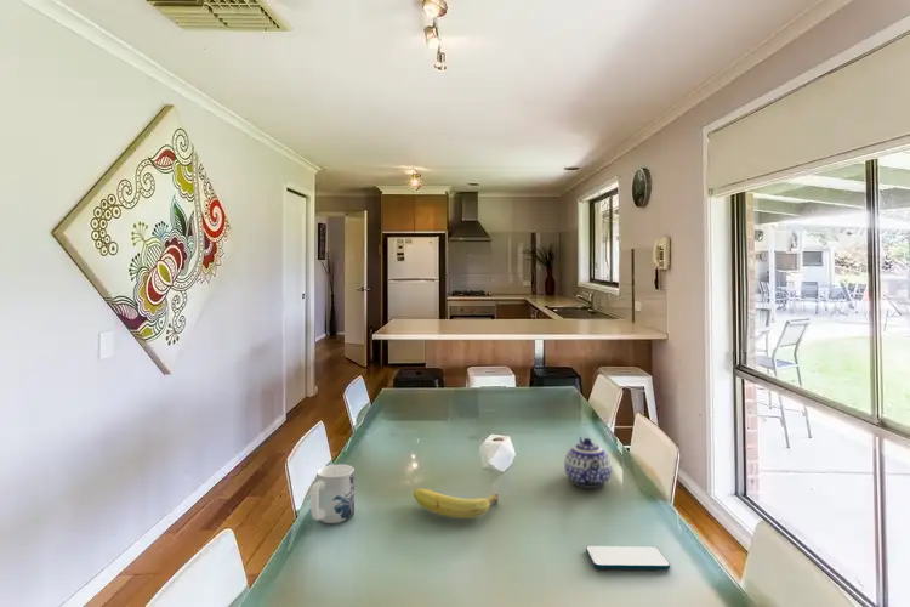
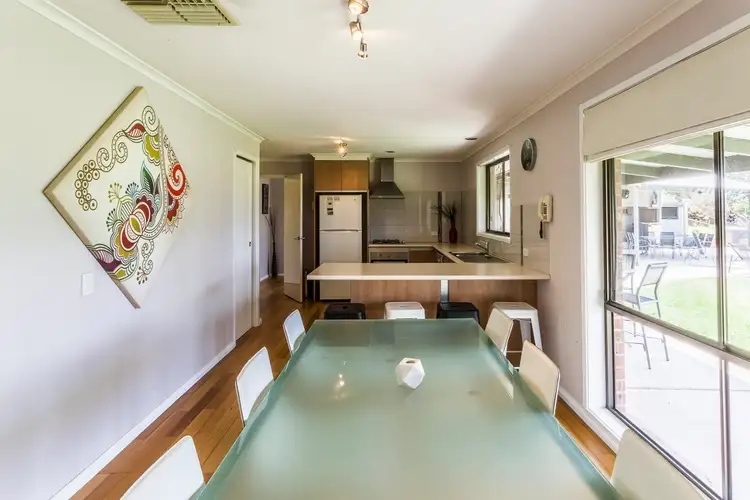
- teapot (587, 459)
- smartphone (626, 556)
- mug (334, 495)
- fruit (460, 498)
